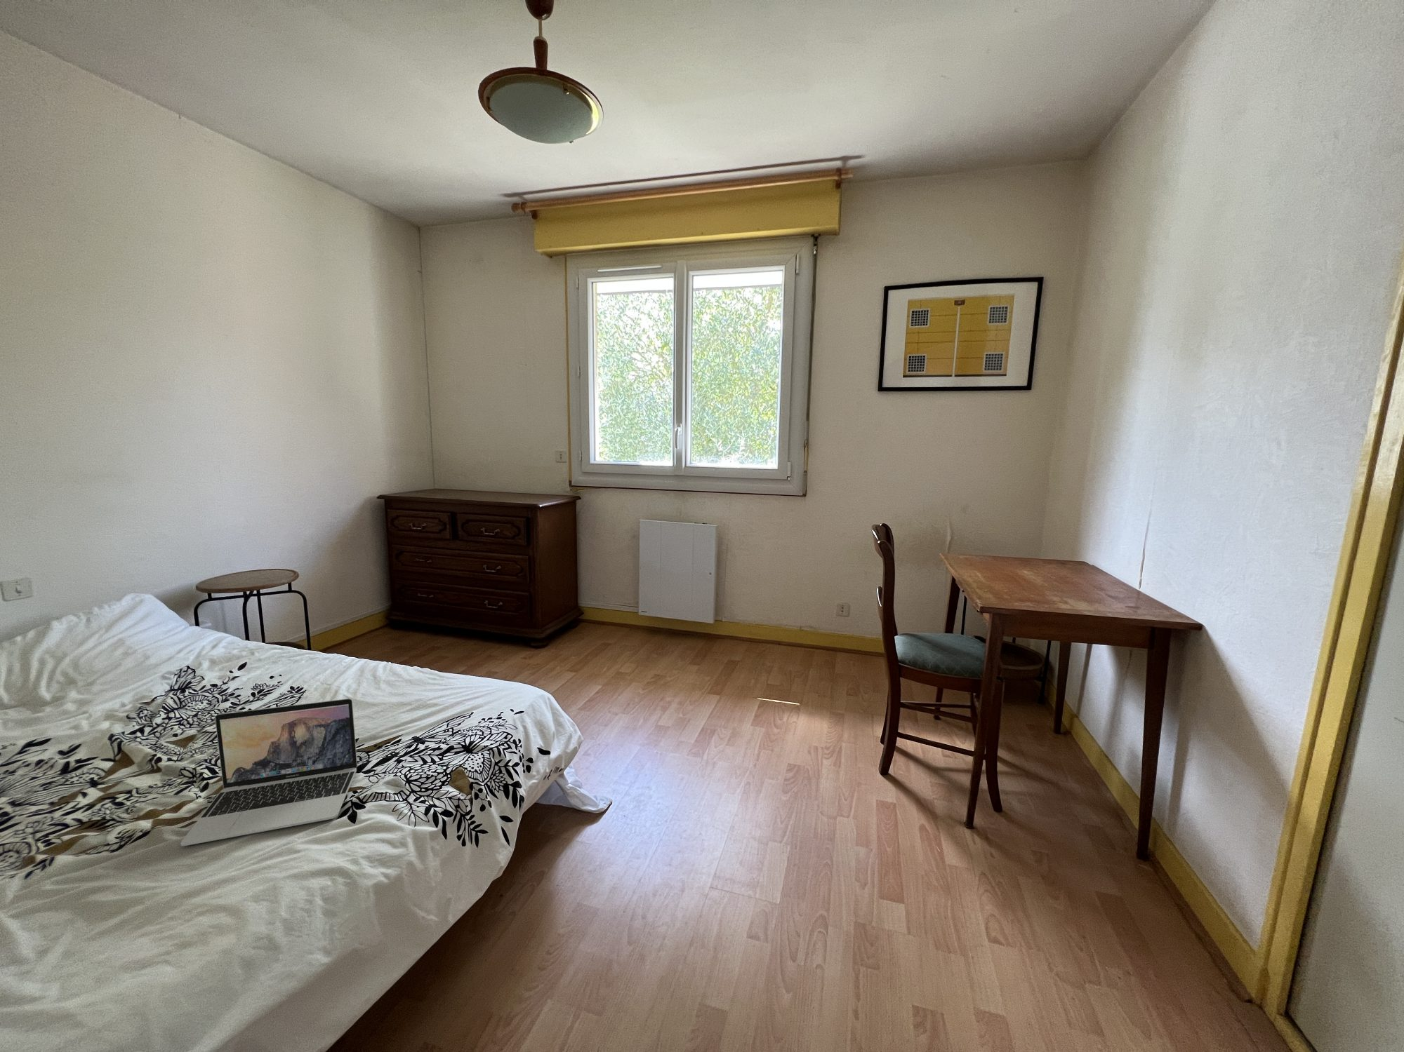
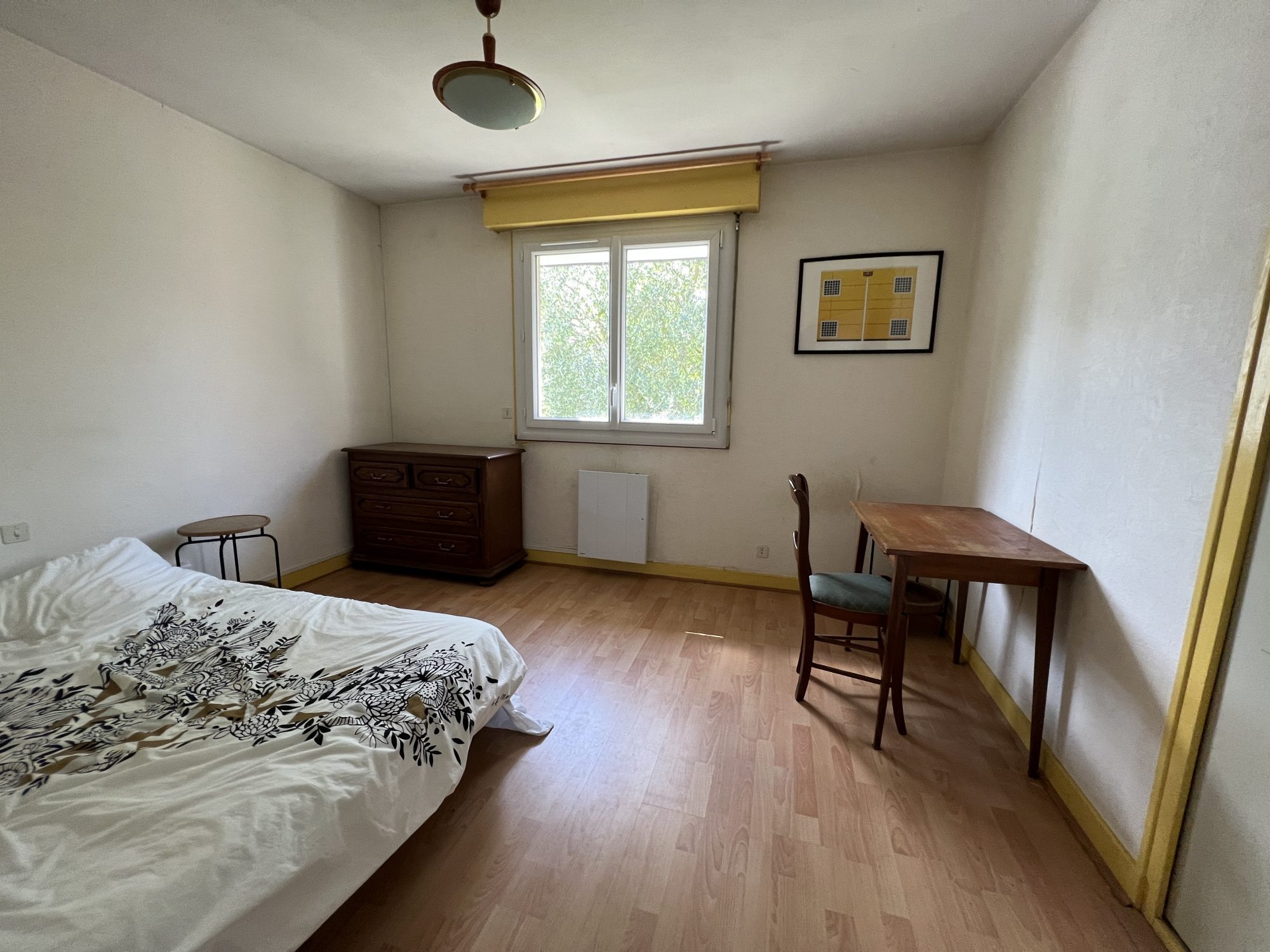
- laptop (274, 765)
